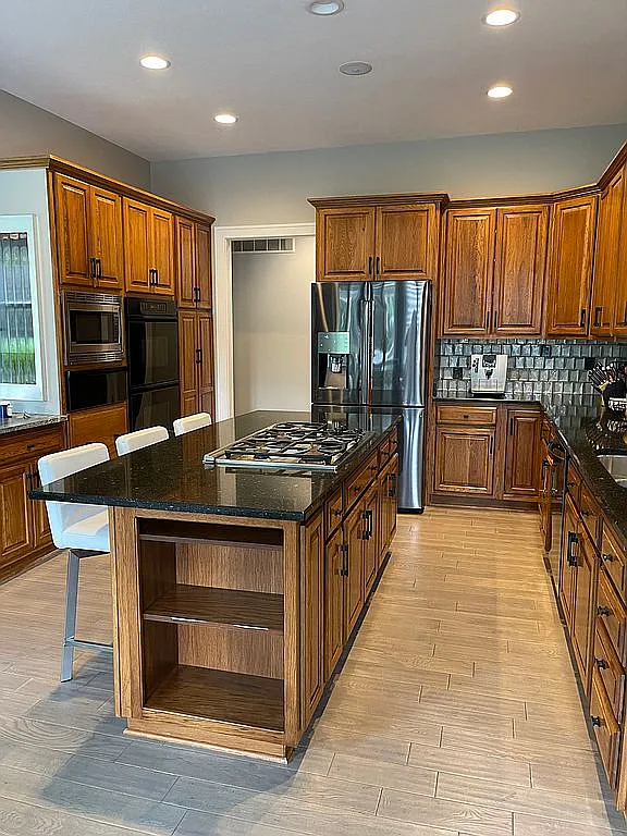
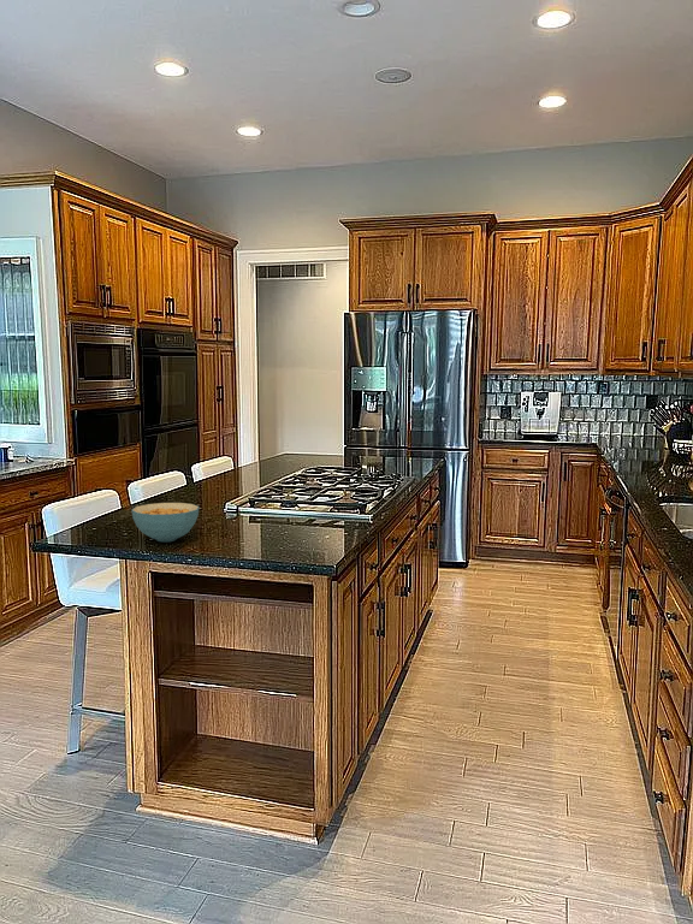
+ cereal bowl (166, 523)
